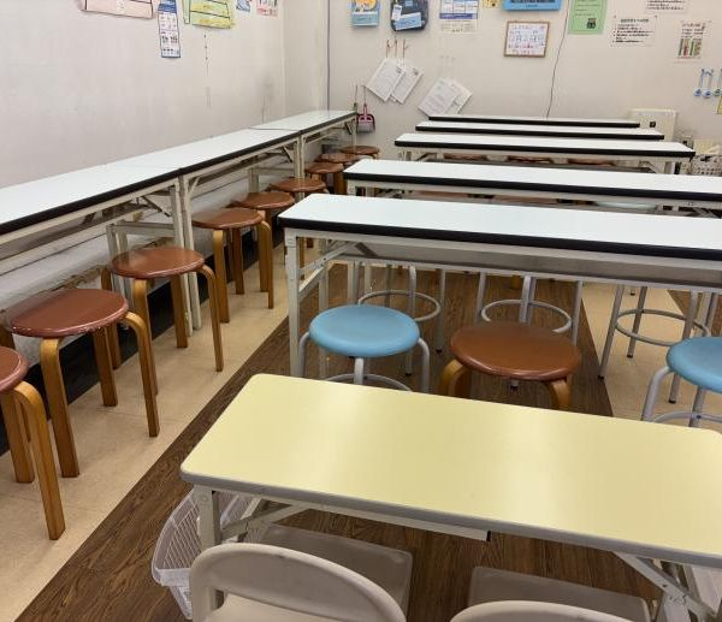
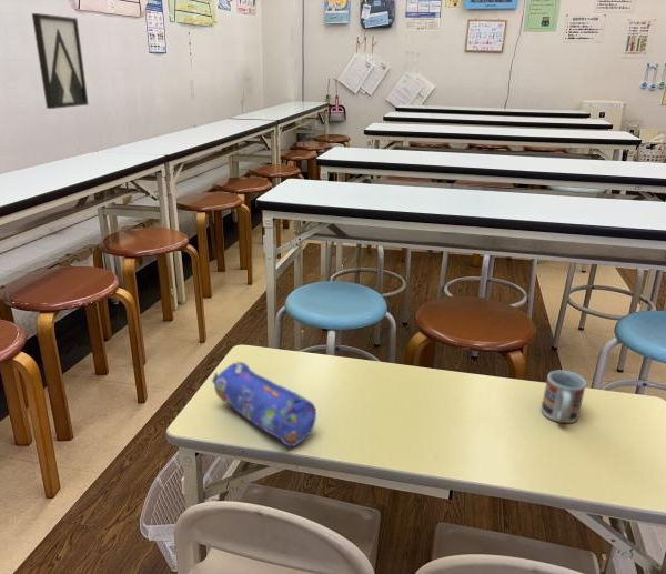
+ cup (563, 400)
+ pencil case (263, 399)
+ wall art (62, 62)
